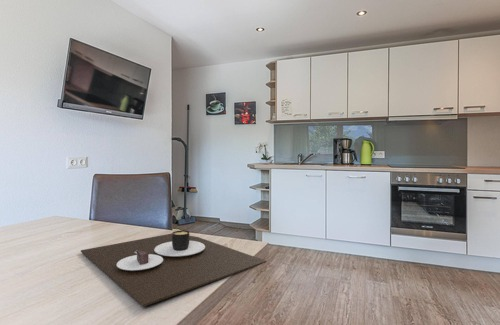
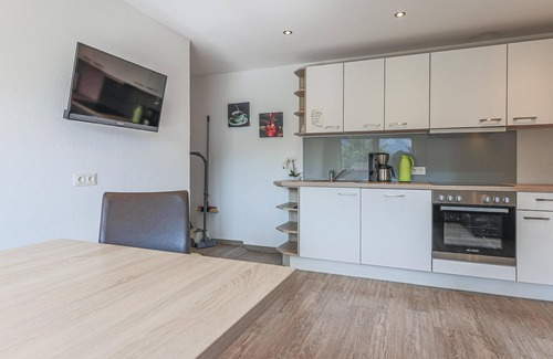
- place mat (169, 246)
